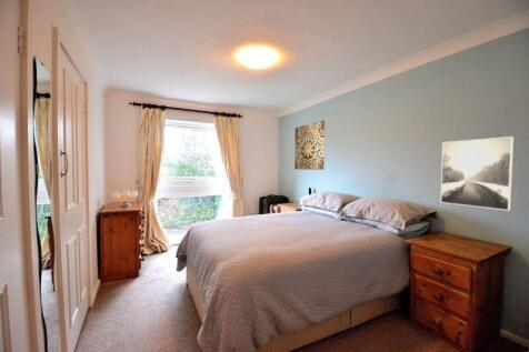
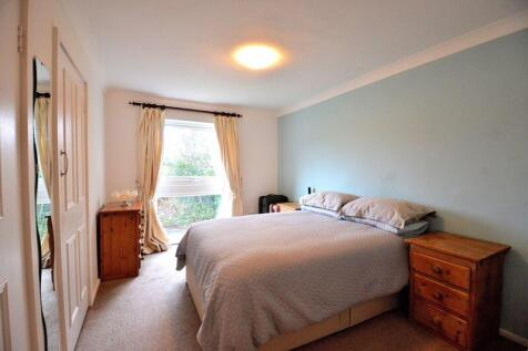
- wall art (308, 147)
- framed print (472, 172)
